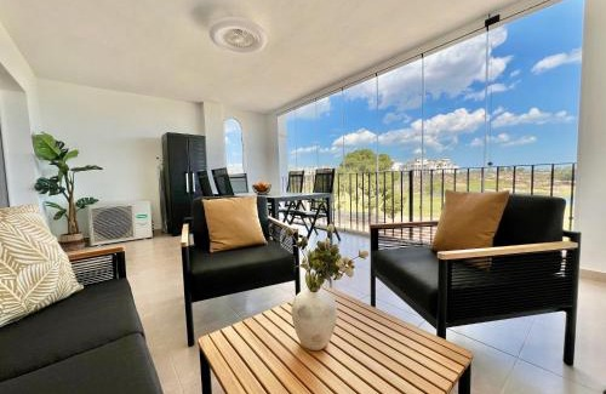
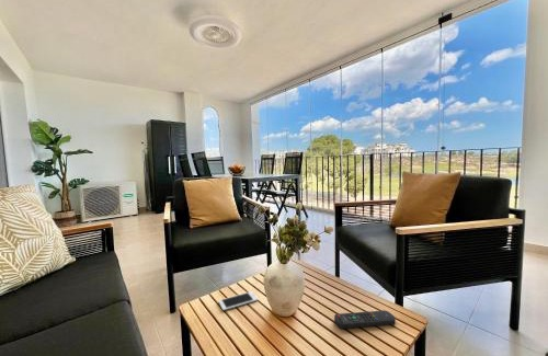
+ cell phone (238, 300)
+ remote control (364, 319)
